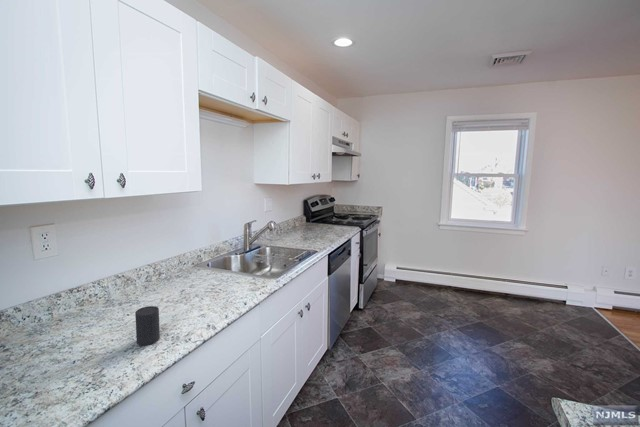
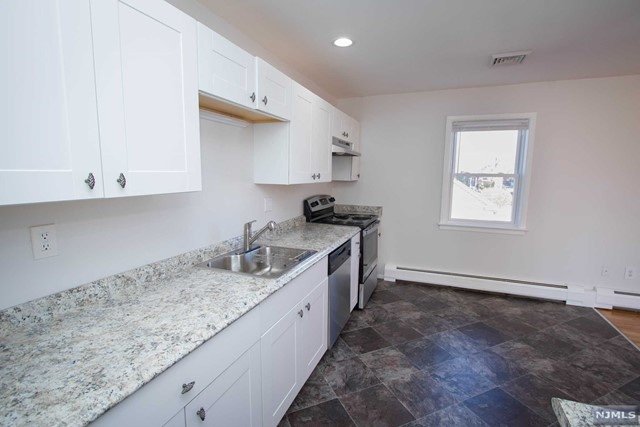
- cup (147, 325)
